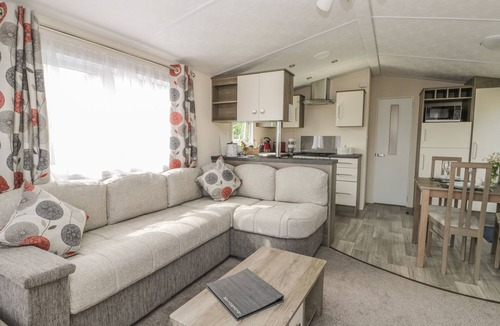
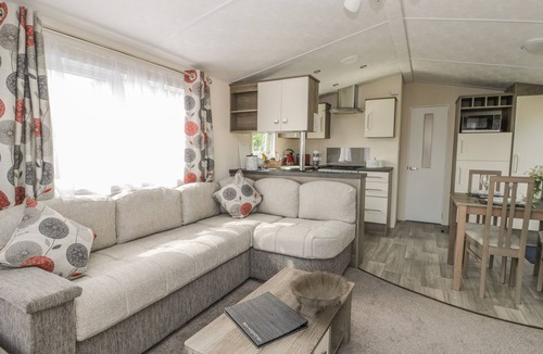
+ decorative bowl (318, 294)
